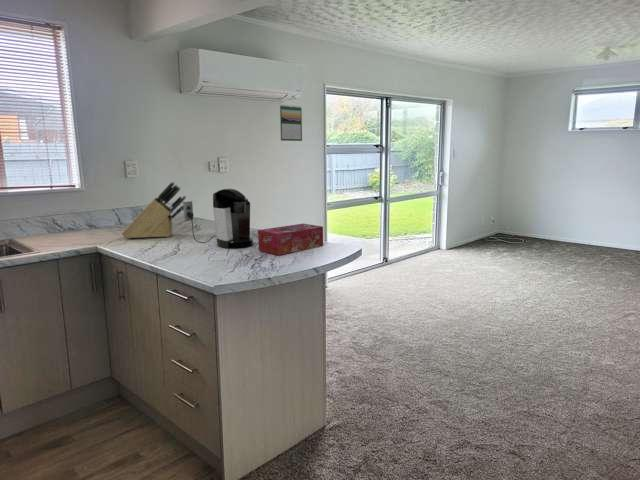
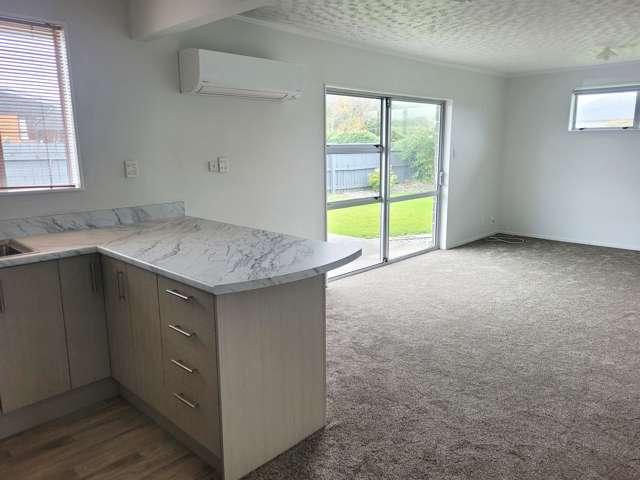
- calendar (291, 123)
- knife block (154, 209)
- coffee maker (224, 218)
- tissue box (291, 238)
